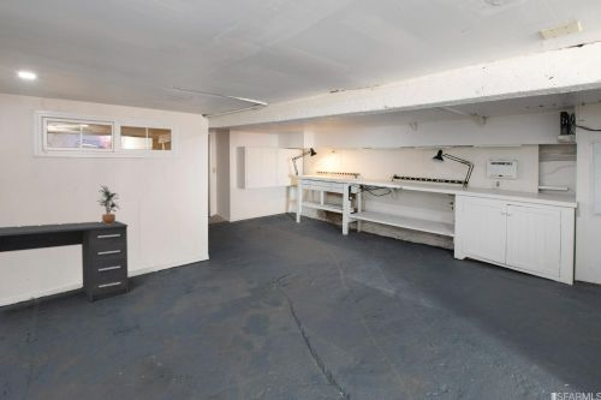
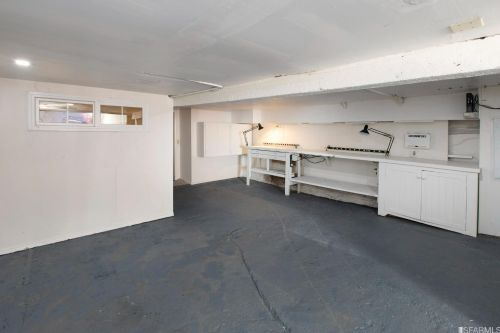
- potted plant (108, 204)
- desk (55, 246)
